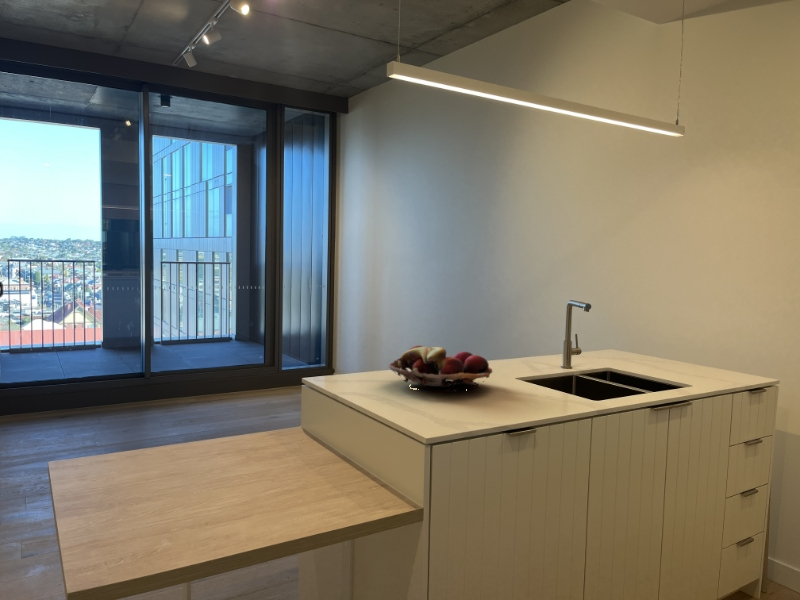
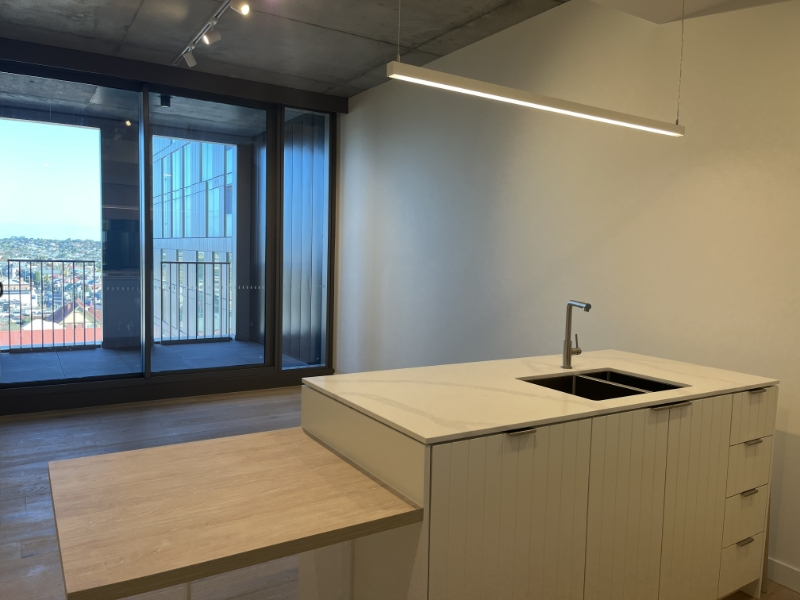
- fruit basket (440, 366)
